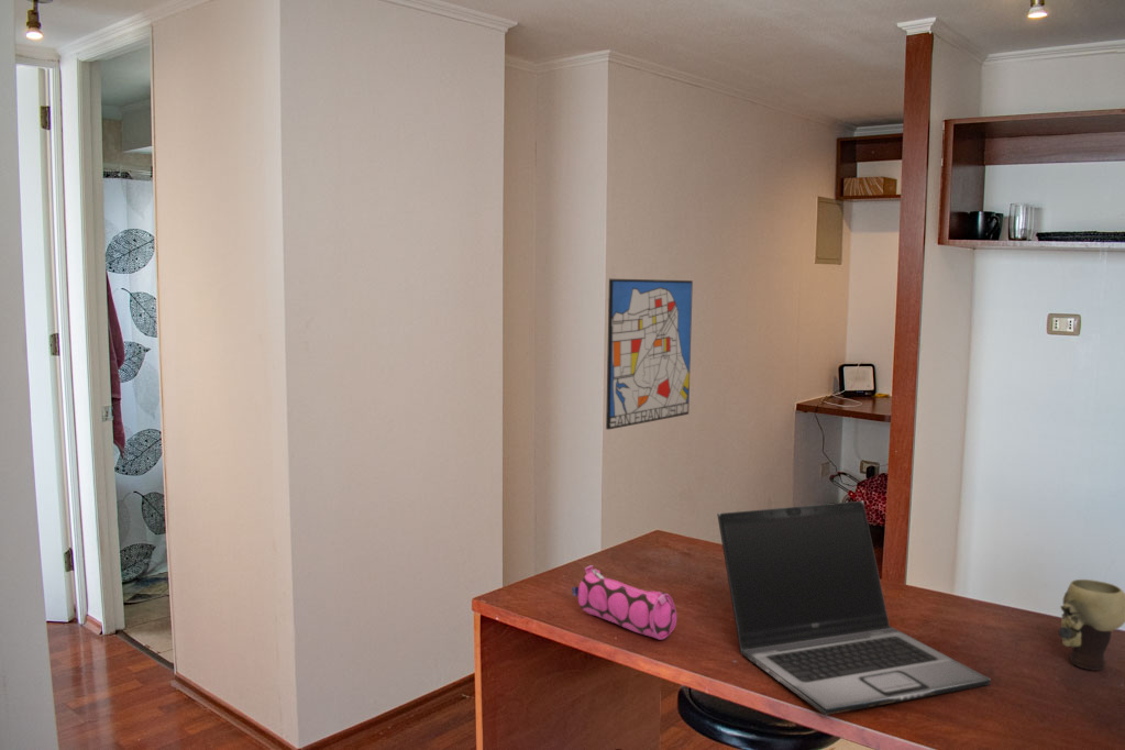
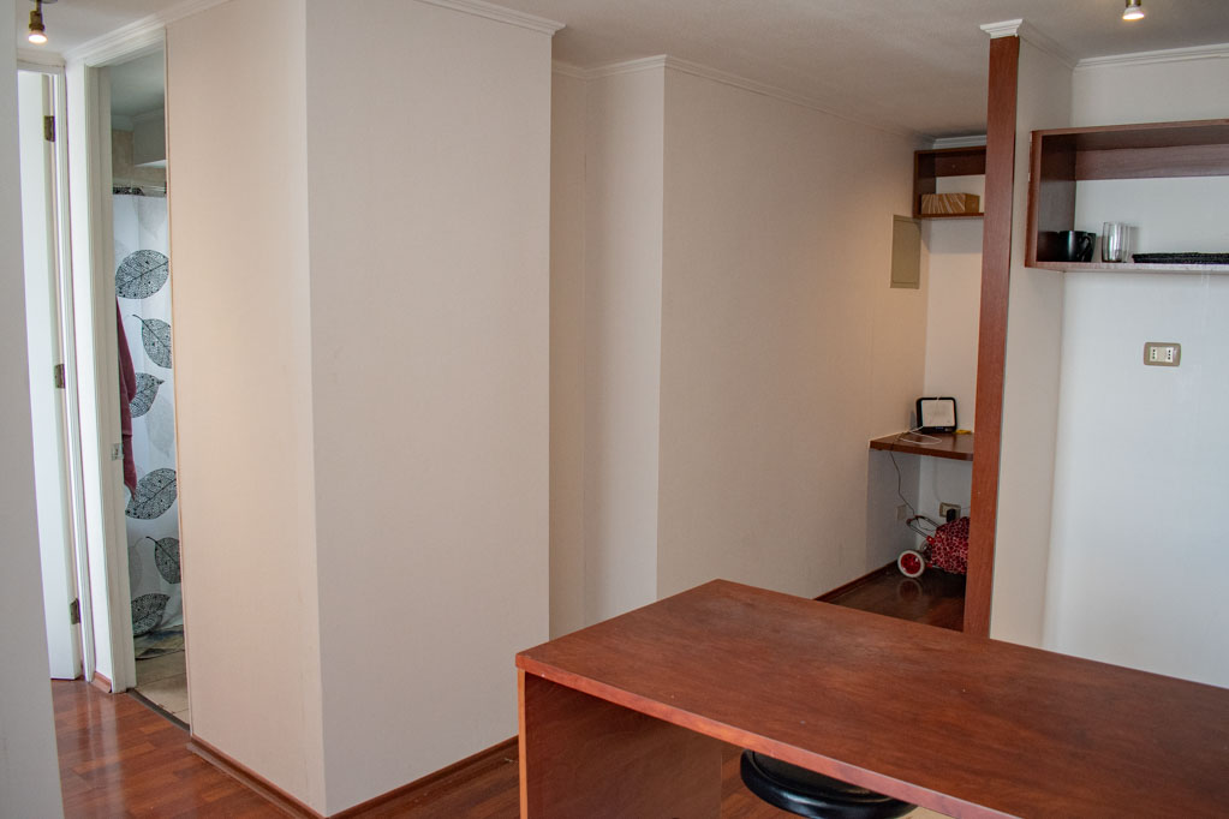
- pencil case (625, 600)
- mug (1091, 625)
- wall art (651, 351)
- laptop (846, 594)
